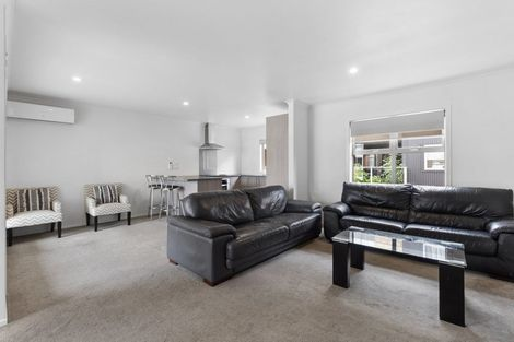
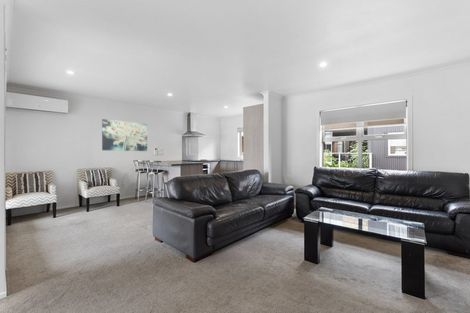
+ wall art (126, 136)
